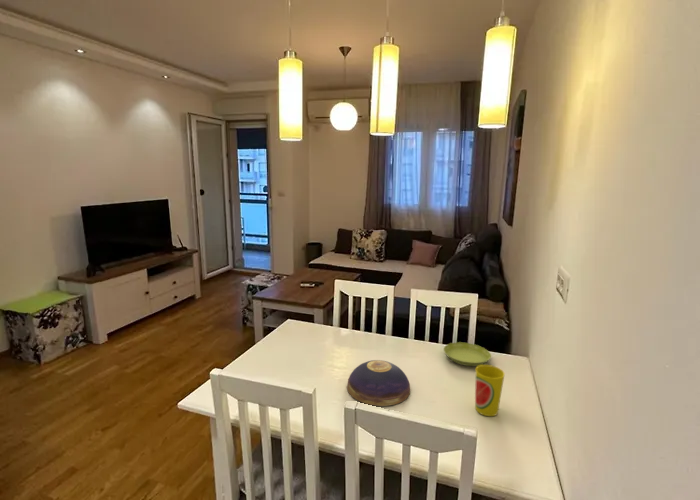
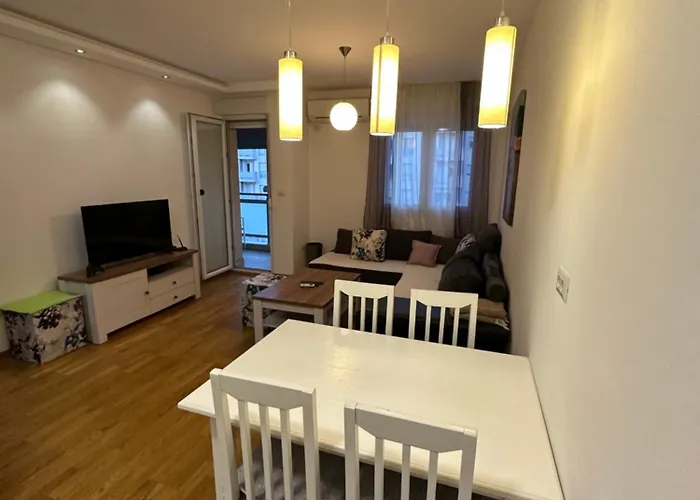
- decorative bowl (378, 376)
- saucer (466, 354)
- cup (488, 390)
